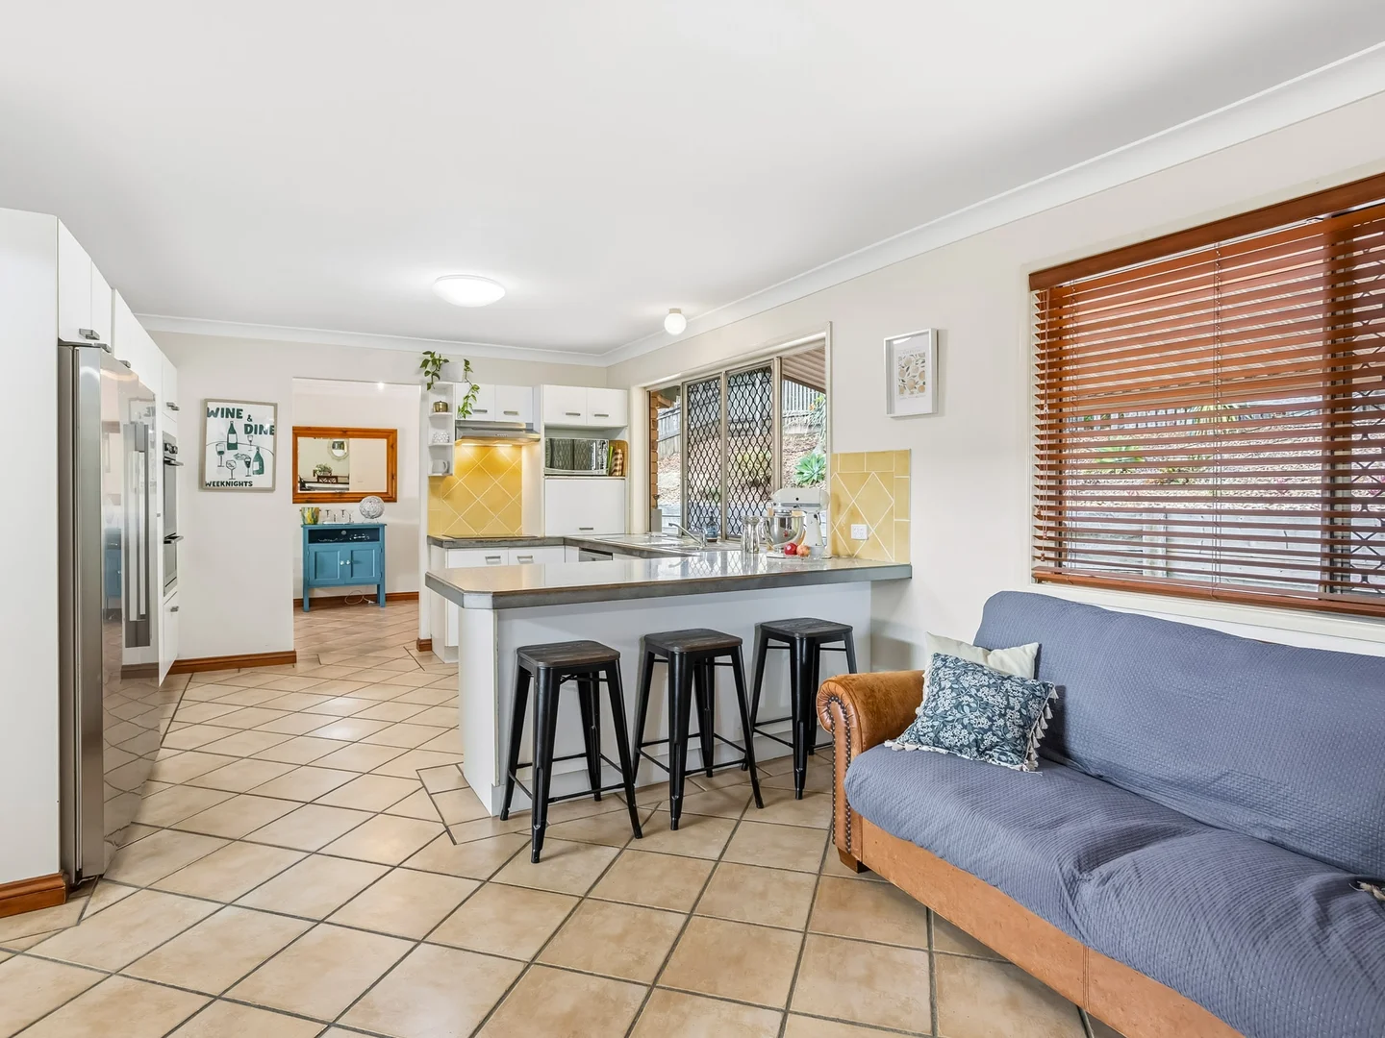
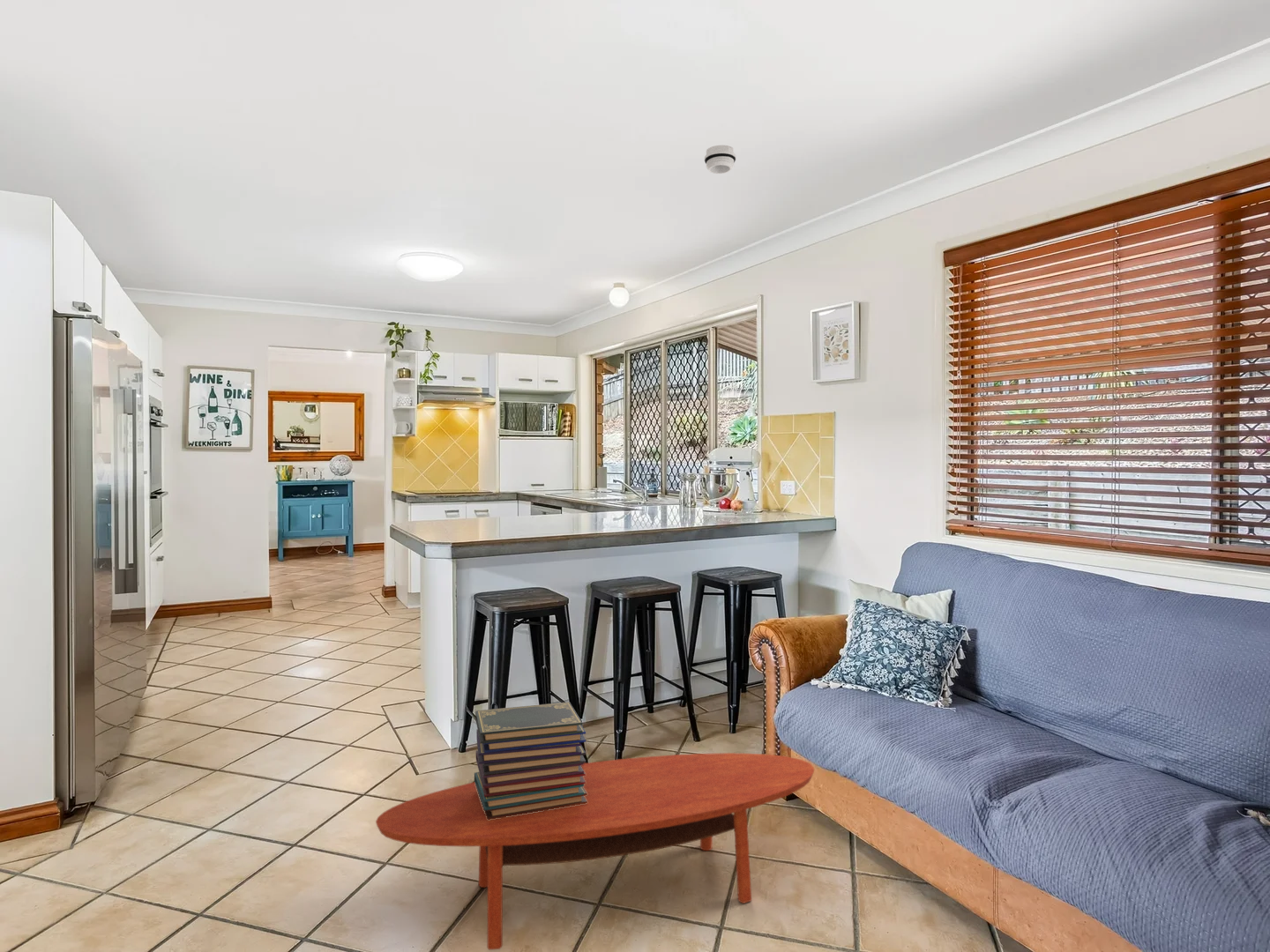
+ book stack (528, 756)
+ smoke detector (720, 160)
+ coffee table (612, 841)
